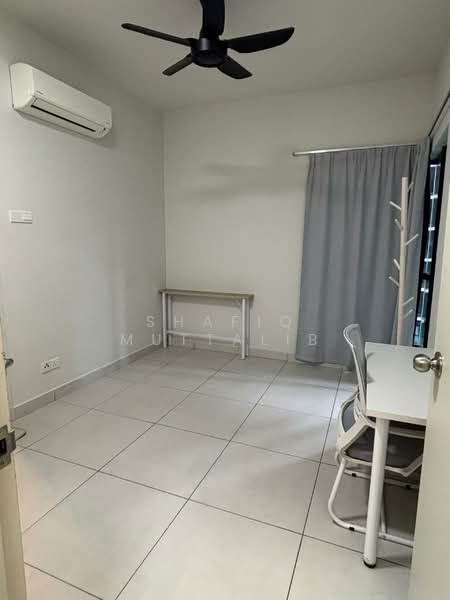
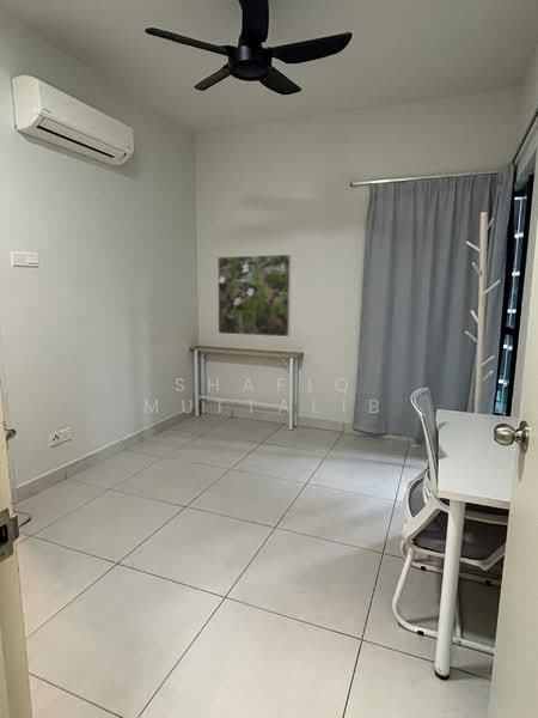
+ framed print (252, 296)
